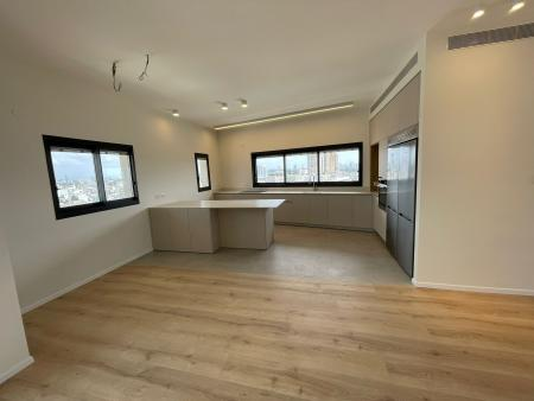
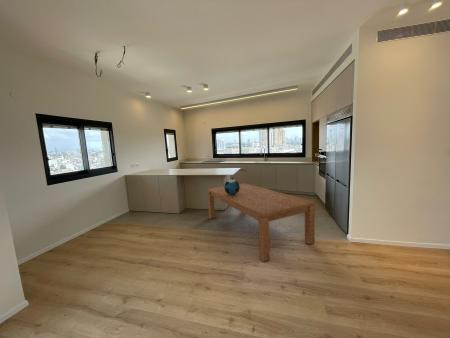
+ decorative globe (231, 186)
+ dining table (251, 211)
